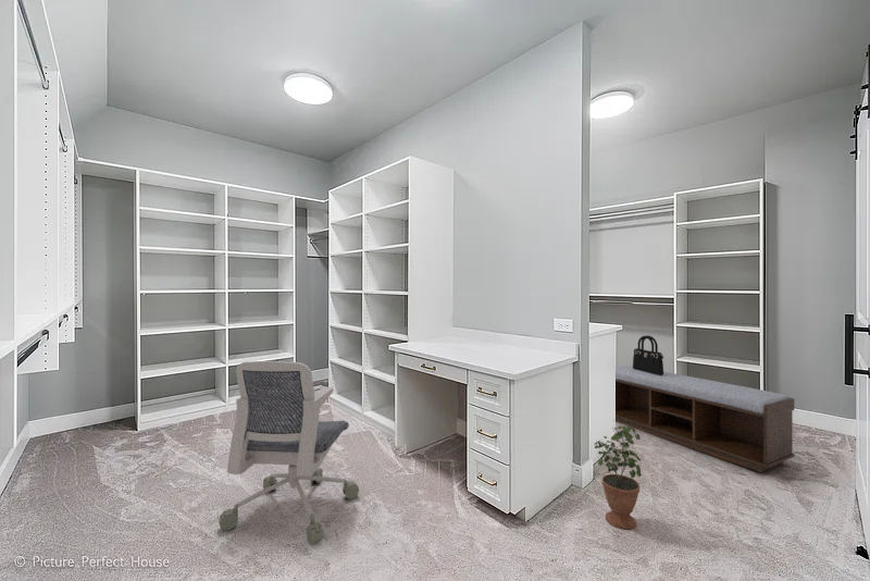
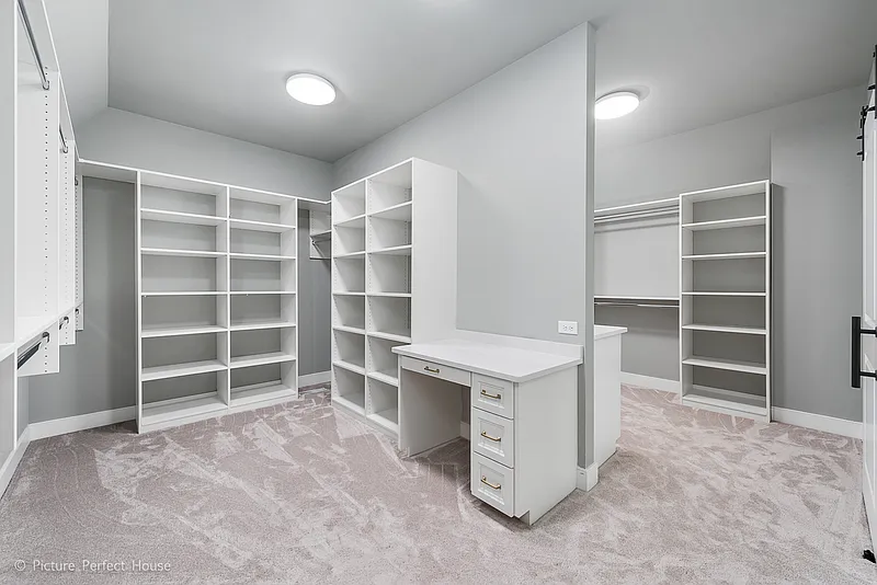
- handbag (648, 354)
- bench (683, 407)
- office chair (294, 431)
- potted plant (617, 469)
